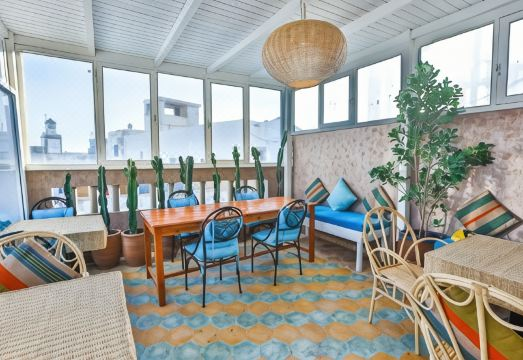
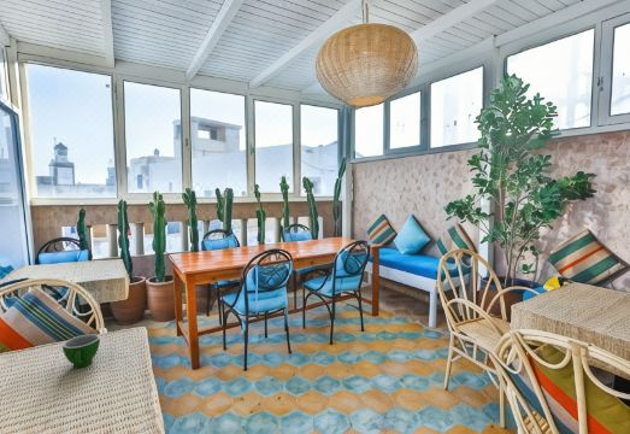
+ teacup (81, 353)
